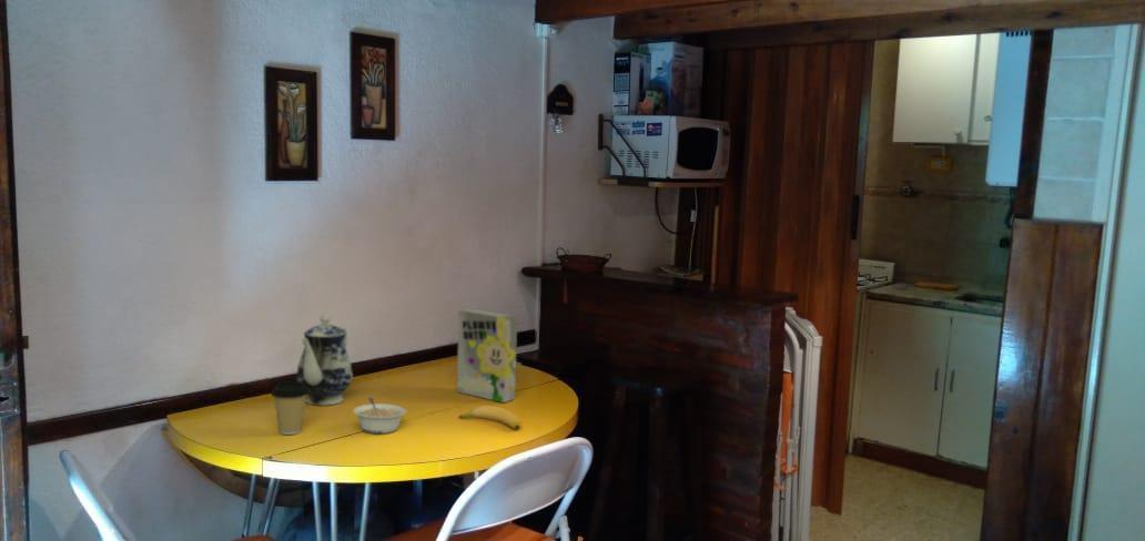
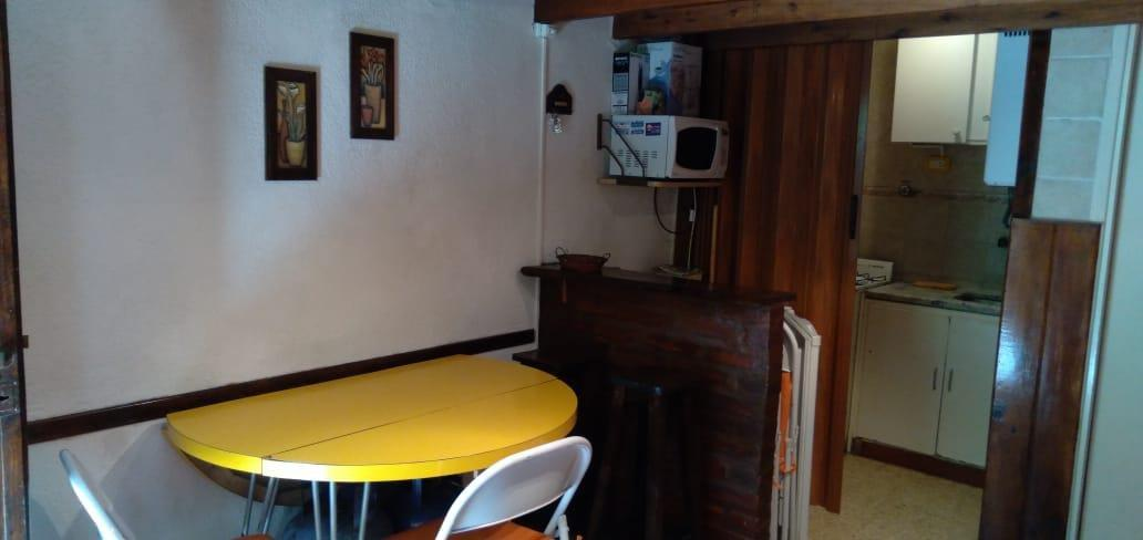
- coffee cup (290, 408)
- teapot (324, 357)
- banana (493, 416)
- cereal box (486, 354)
- legume (377, 417)
